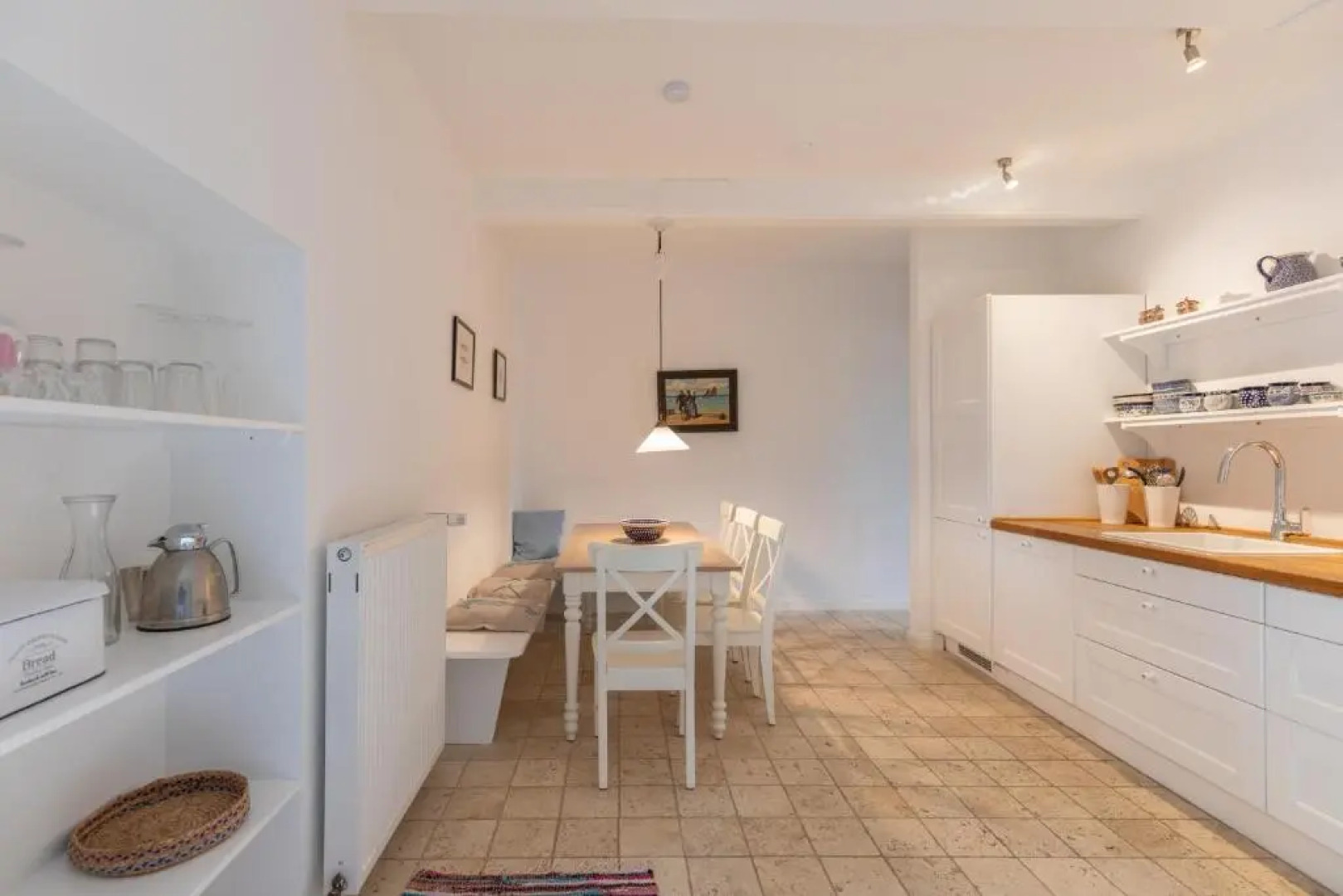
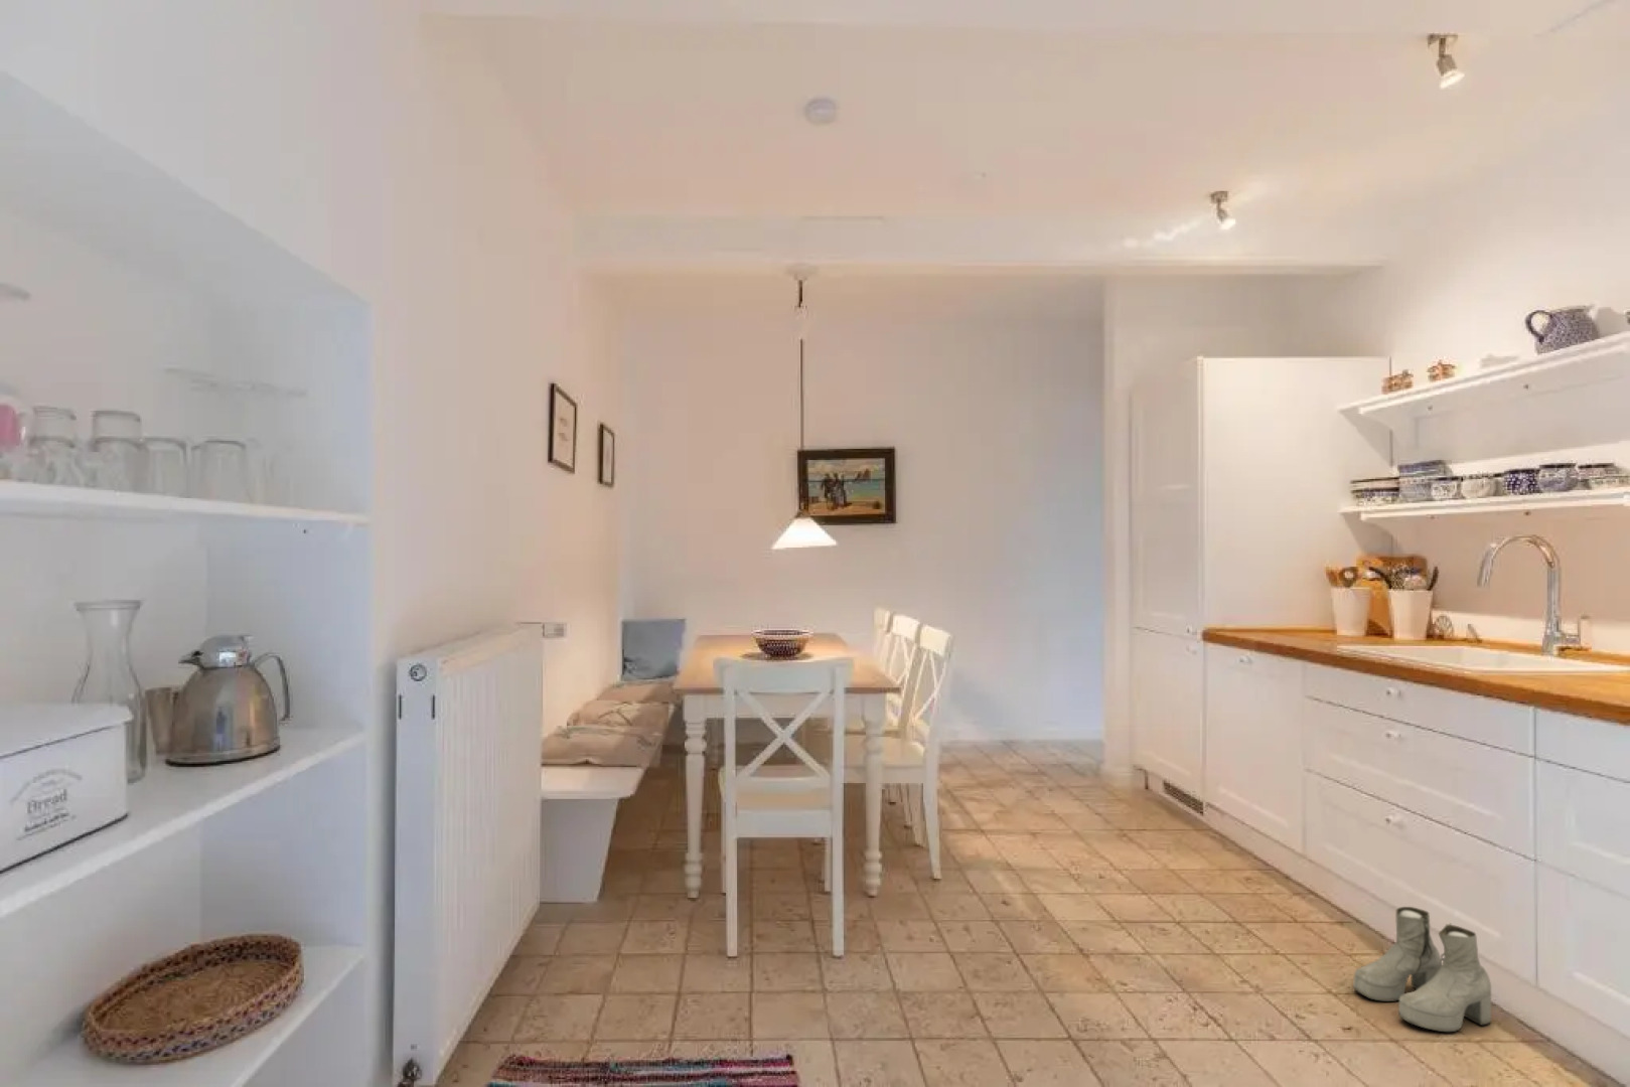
+ boots (1420, 963)
